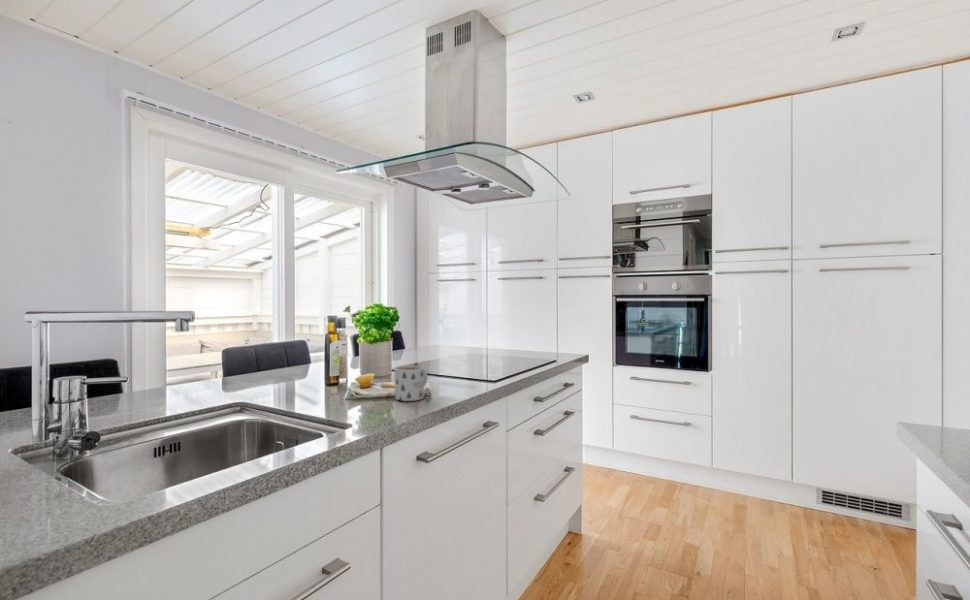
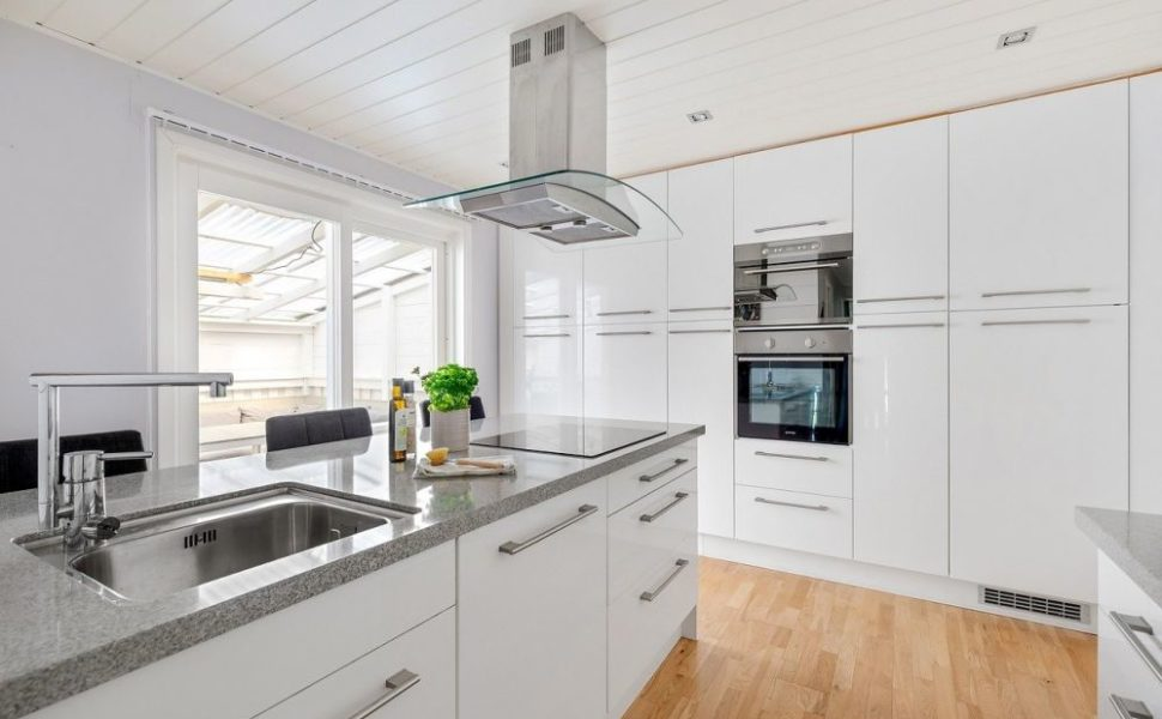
- mug (413, 382)
